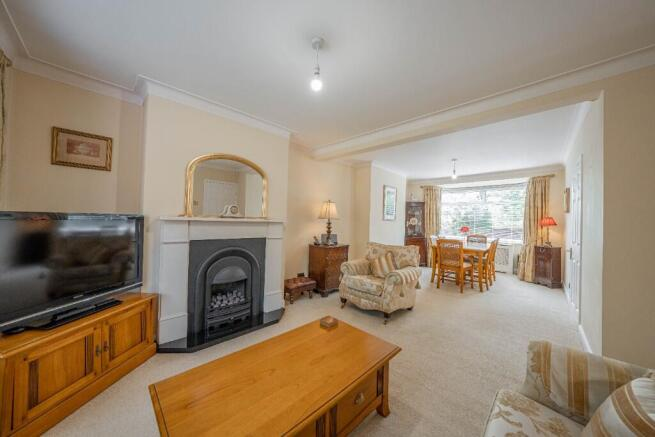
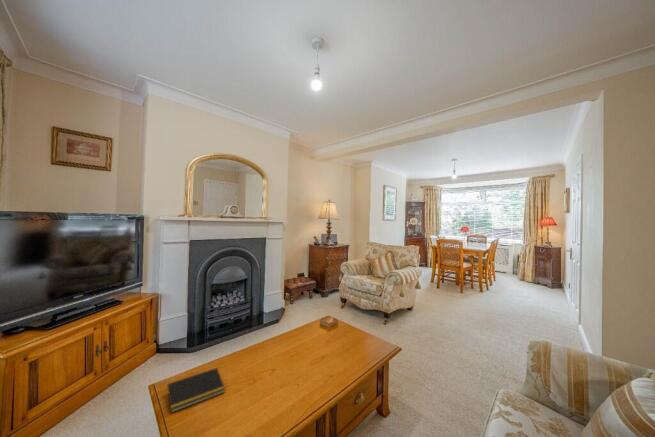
+ notepad (196, 387)
